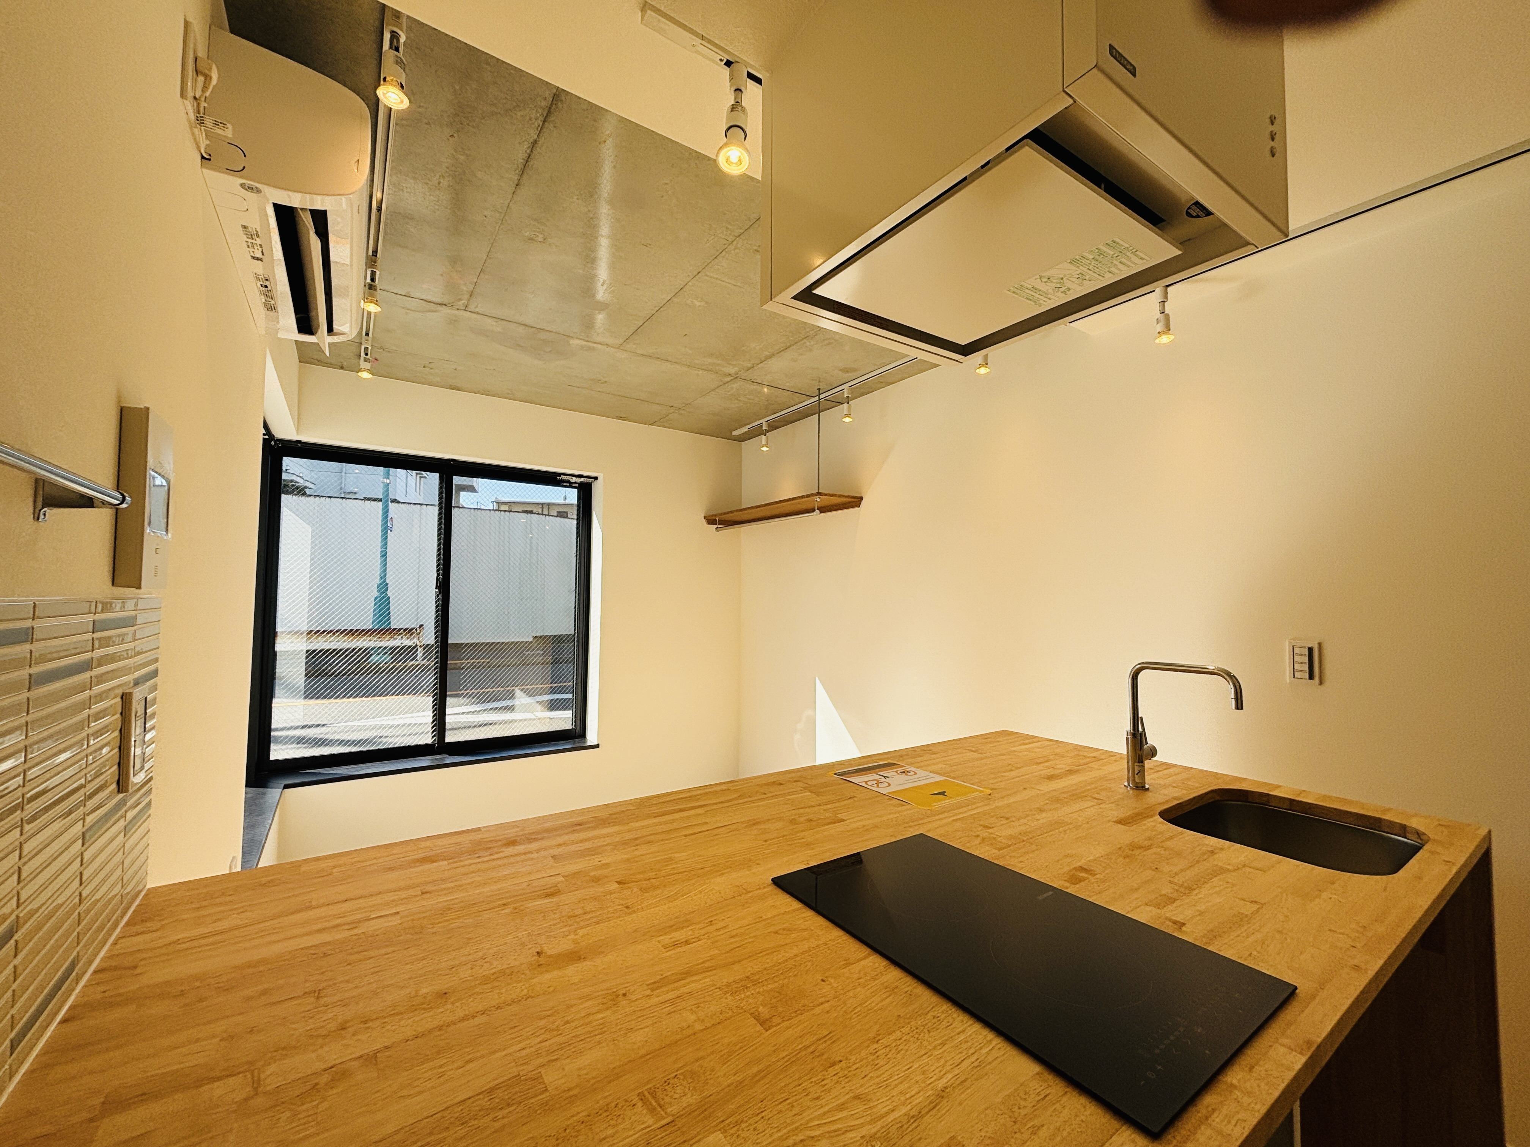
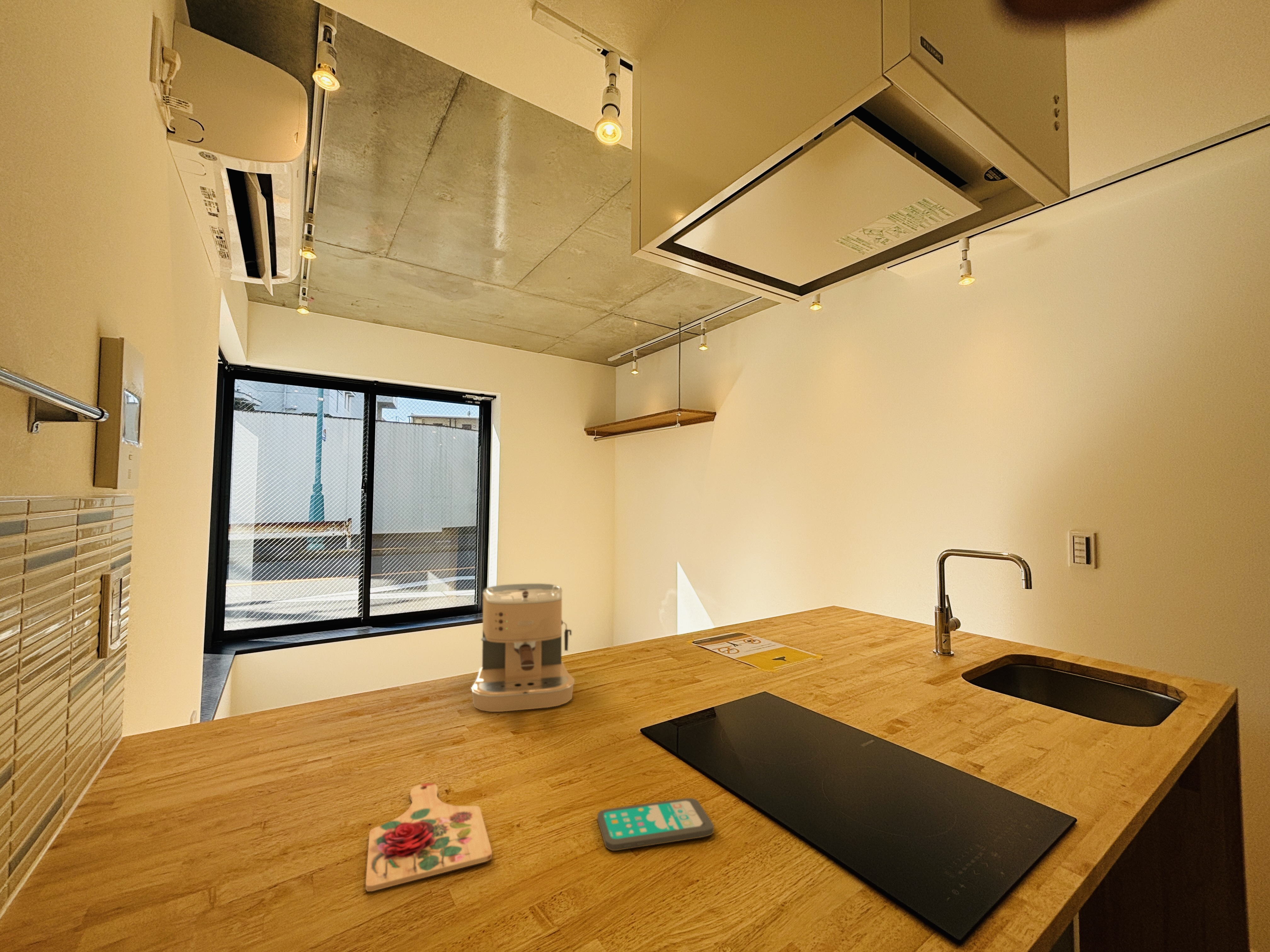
+ cutting board (427, 817)
+ smartphone (655, 822)
+ coffee maker (524, 641)
